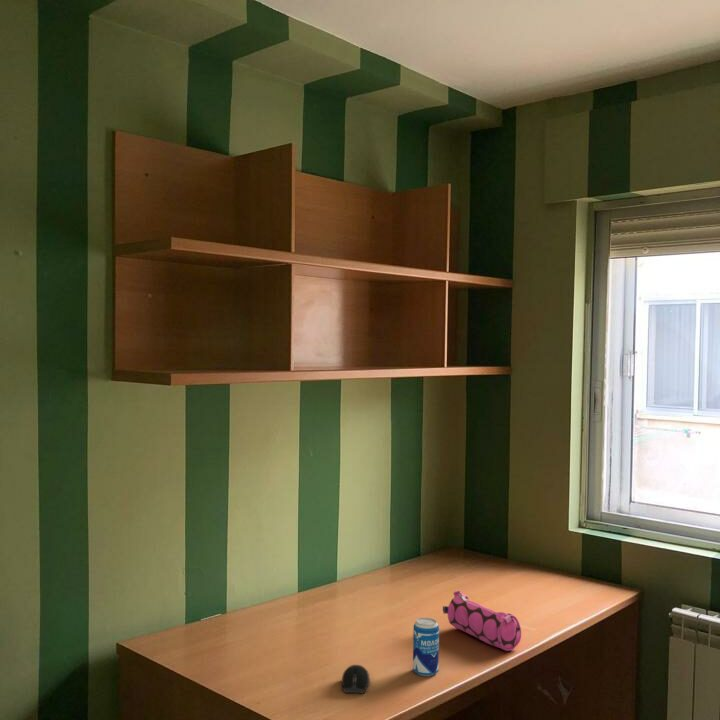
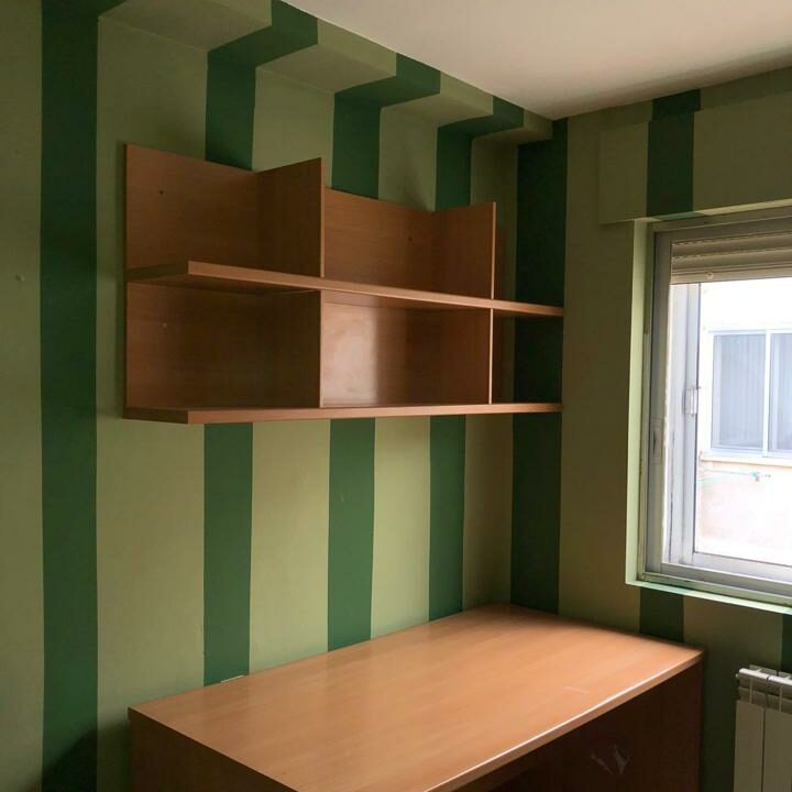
- beverage can (425, 646)
- pencil case (482, 619)
- computer mouse (355, 676)
